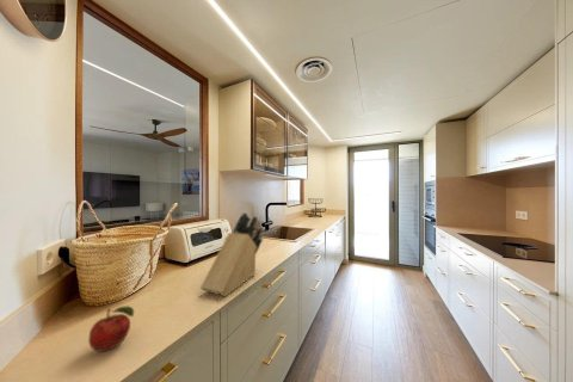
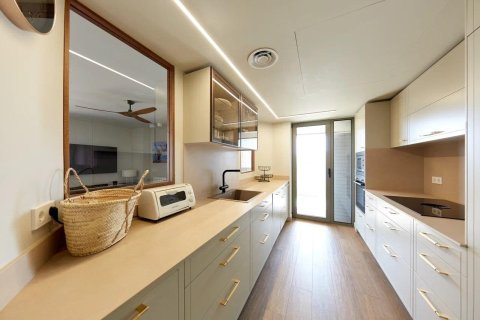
- fruit (112, 327)
- knife block (236, 247)
